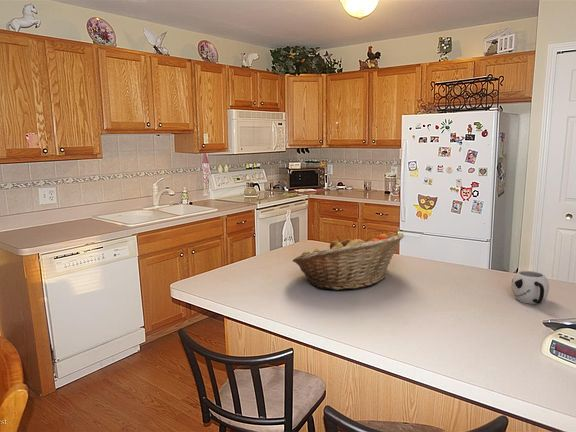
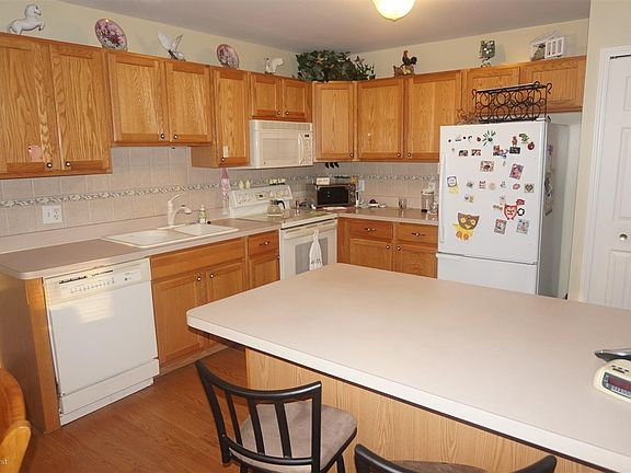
- mug (532, 289)
- fruit basket (349, 256)
